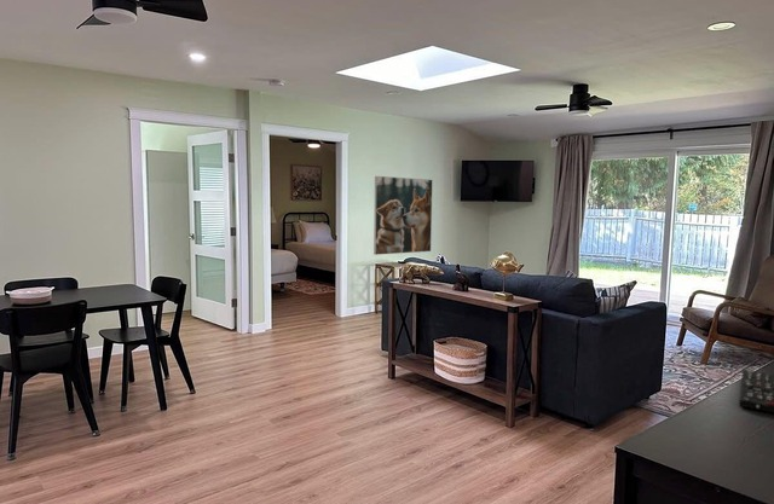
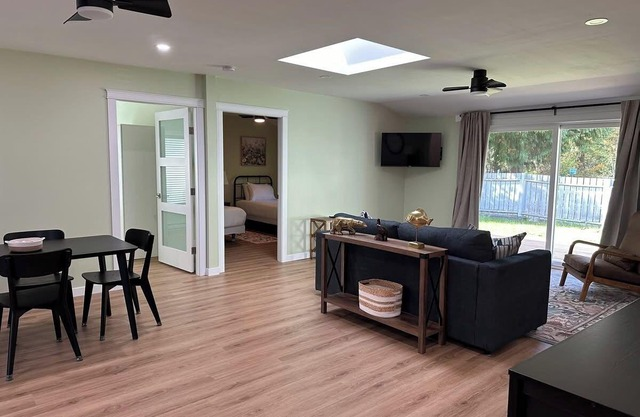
- remote control (757, 388)
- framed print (404, 215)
